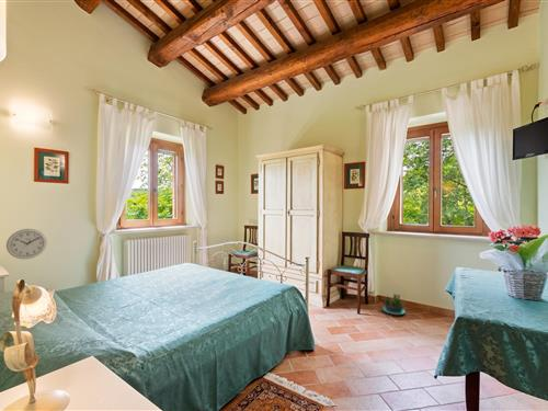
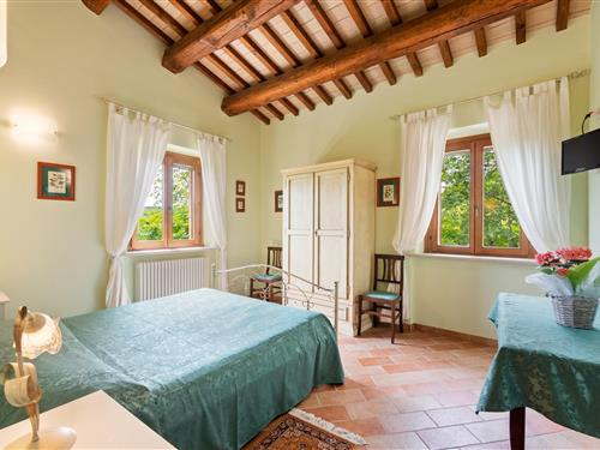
- wall clock (27, 243)
- potted plant (395, 304)
